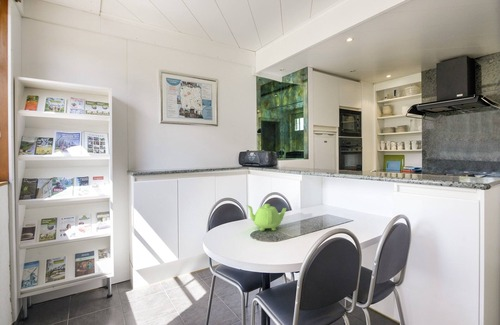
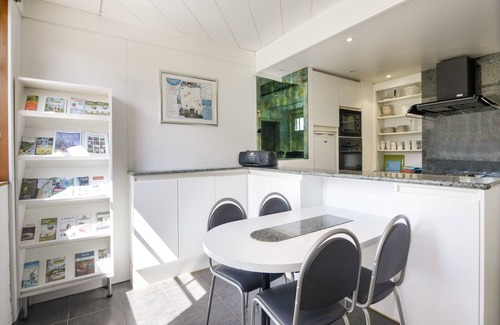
- teapot (266, 216)
